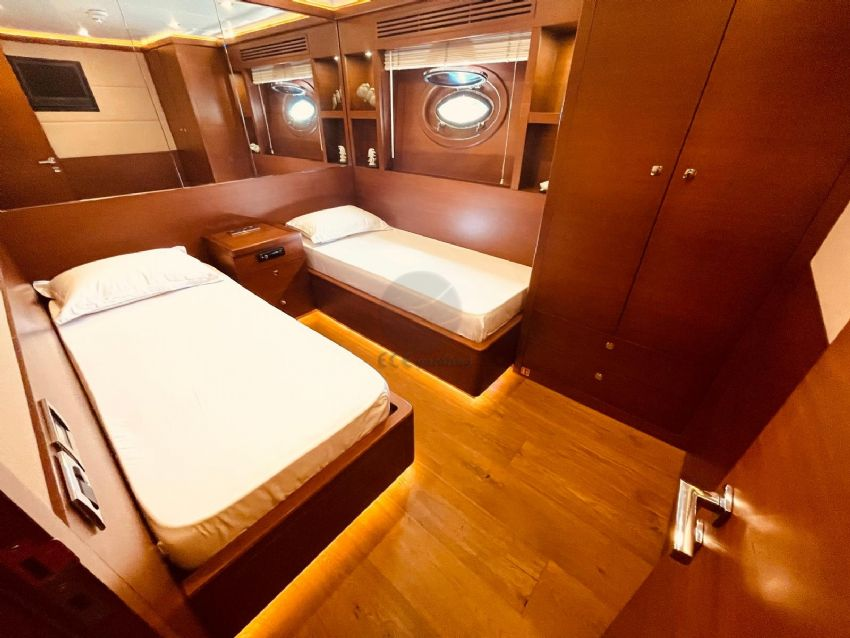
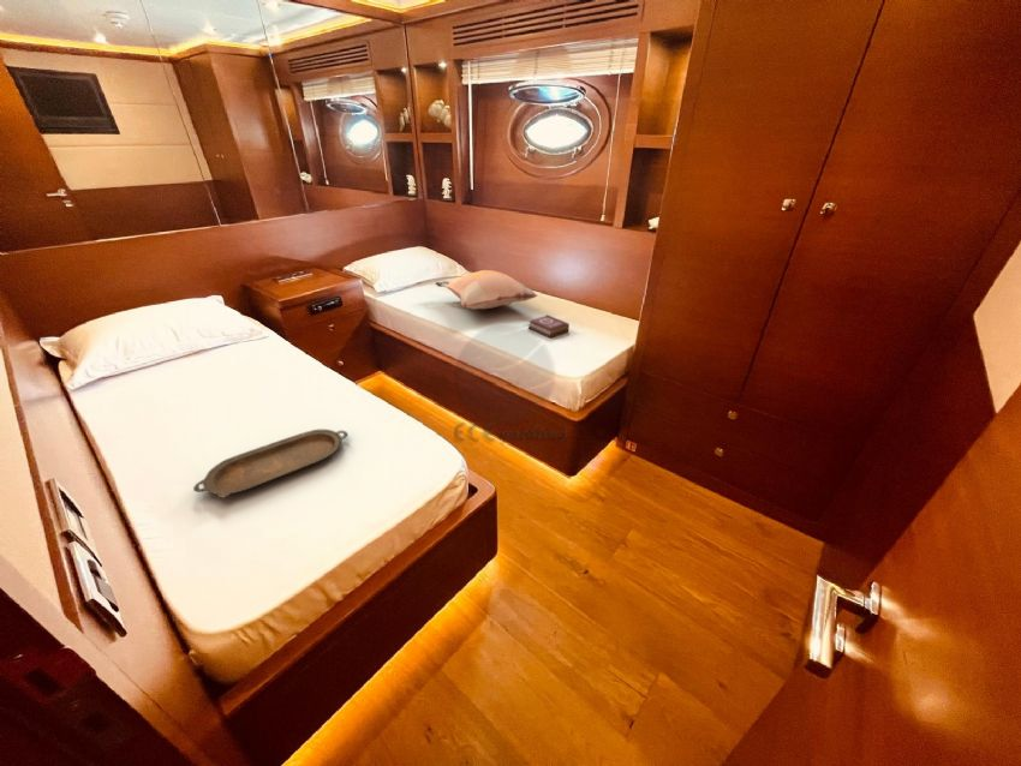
+ serving tray (277, 460)
+ decorative pillow (484, 288)
+ book (548, 325)
